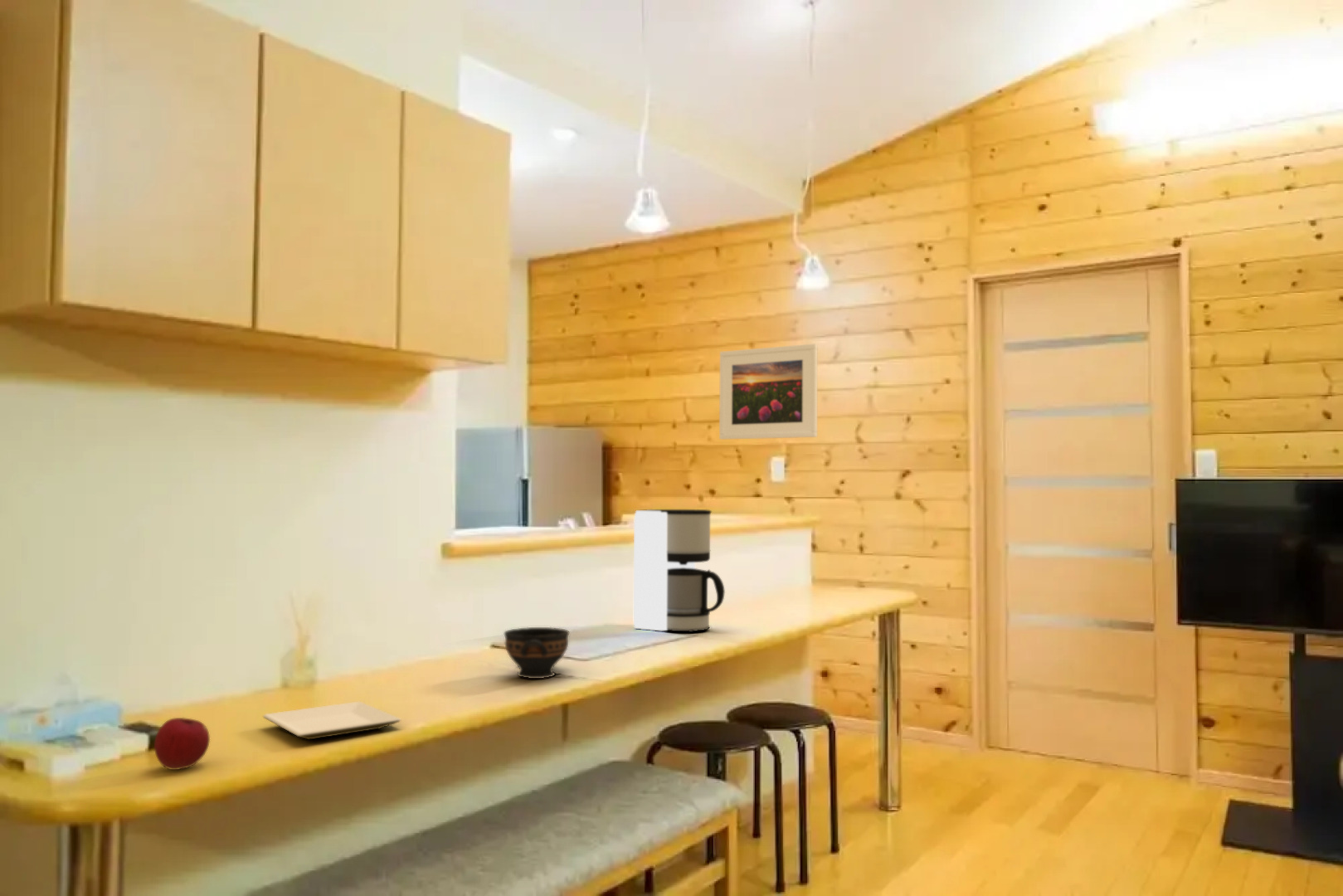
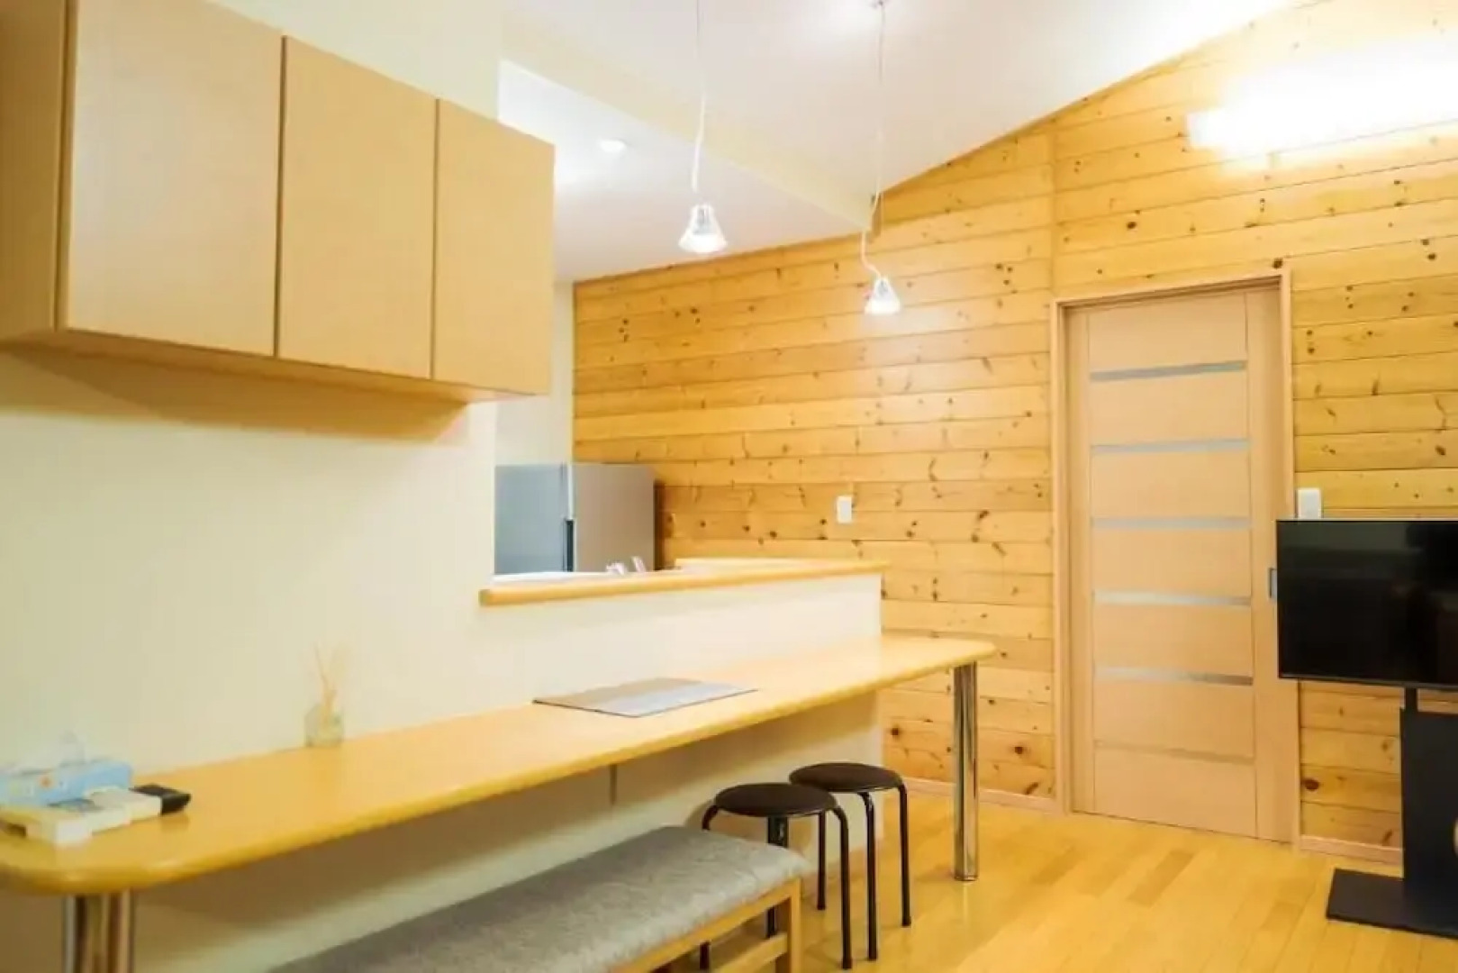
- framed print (766, 392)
- plate (331, 722)
- coffee maker (684, 569)
- apple (182, 742)
- bowl (537, 653)
